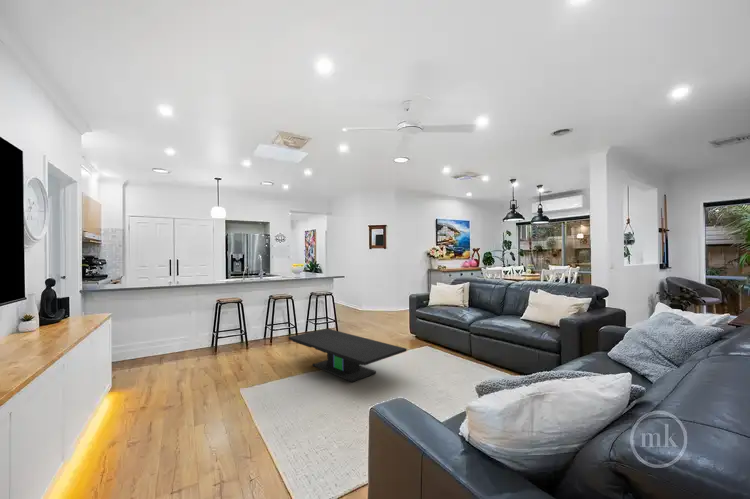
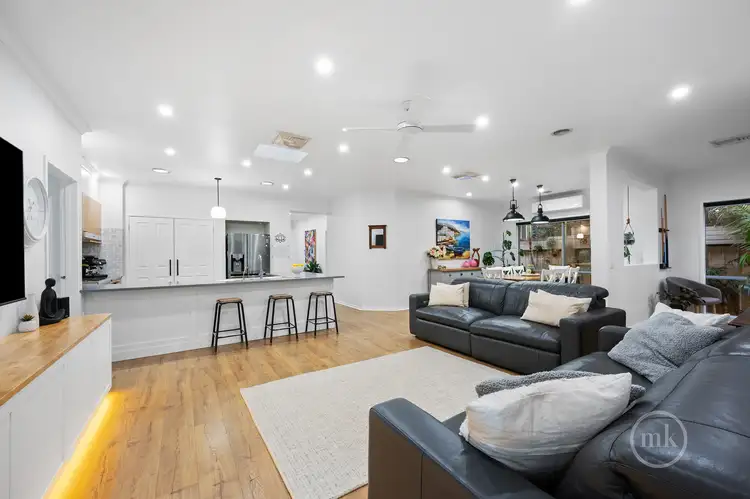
- coffee table (343, 356)
